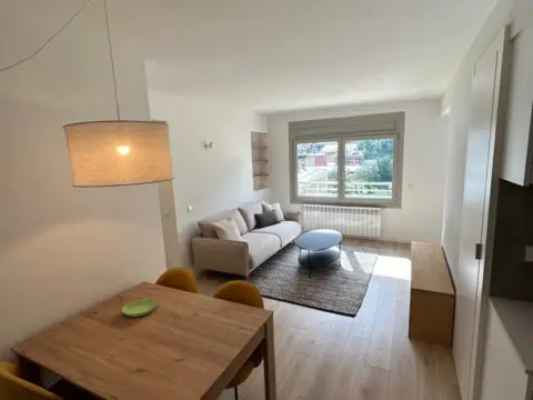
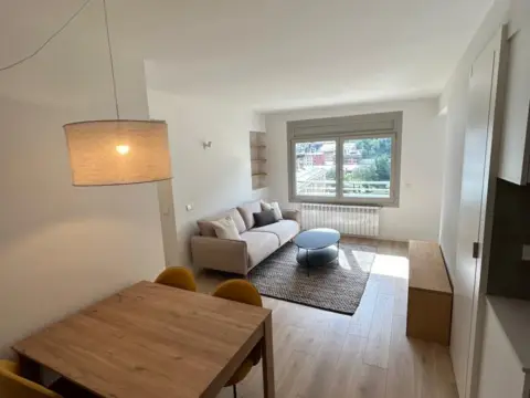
- saucer (140, 308)
